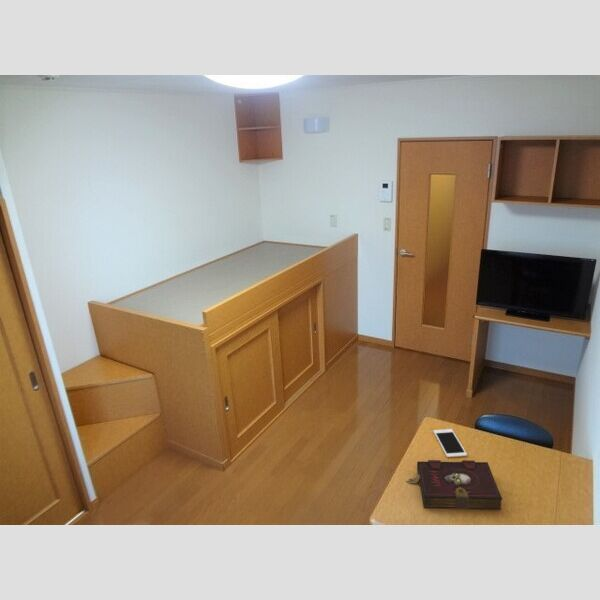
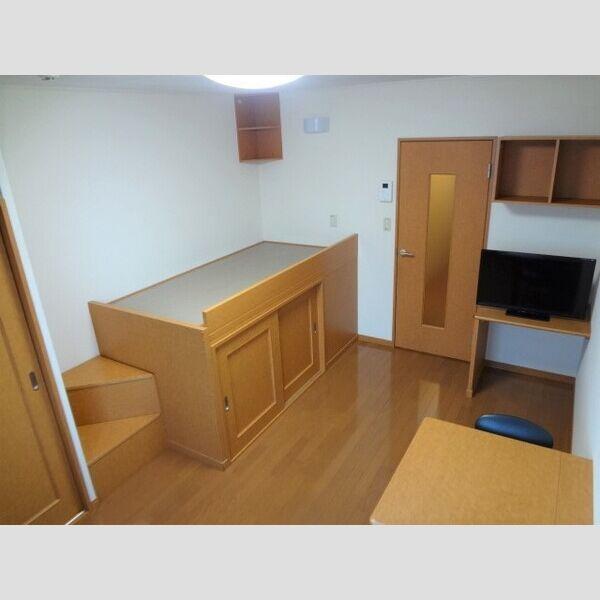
- cell phone (449, 442)
- book (451, 482)
